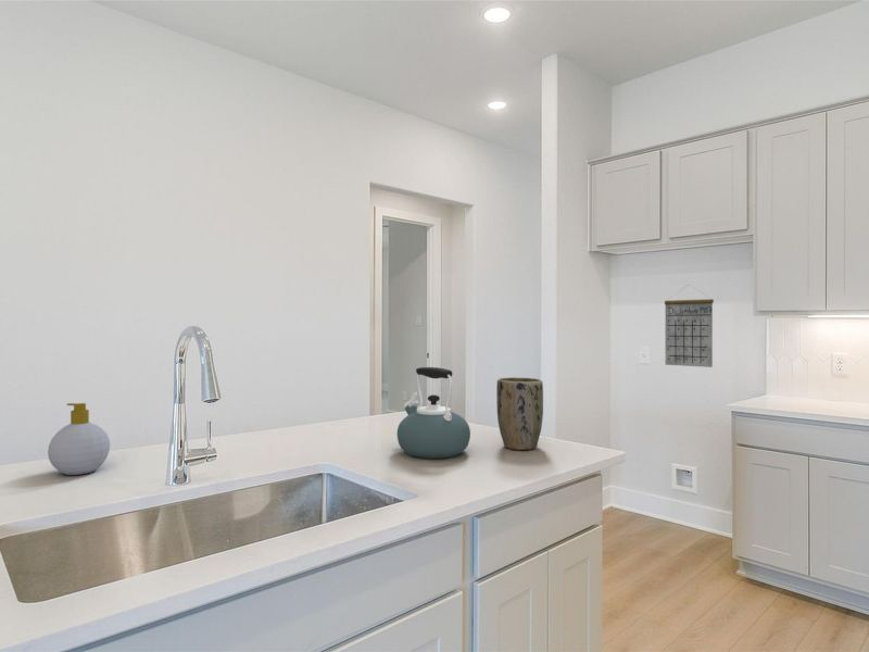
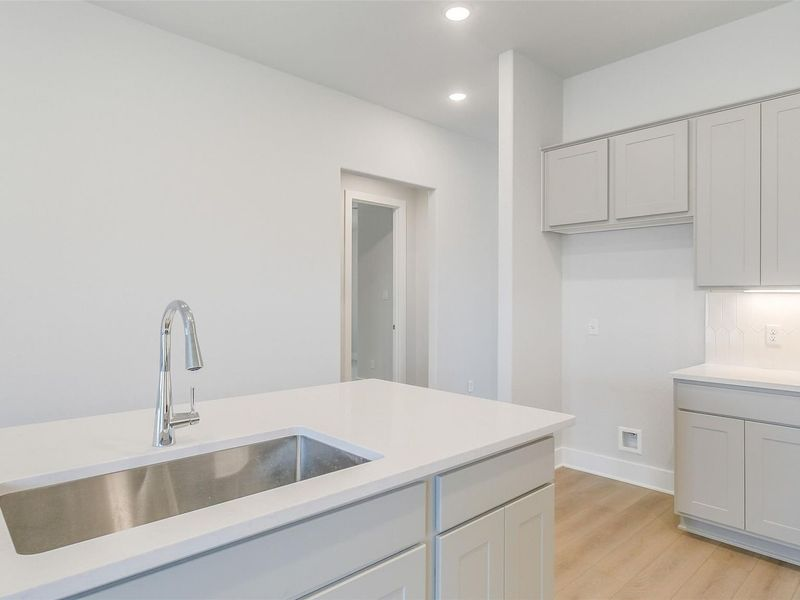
- plant pot (519, 413)
- soap bottle (79, 437)
- calendar (688, 325)
- kettle (429, 409)
